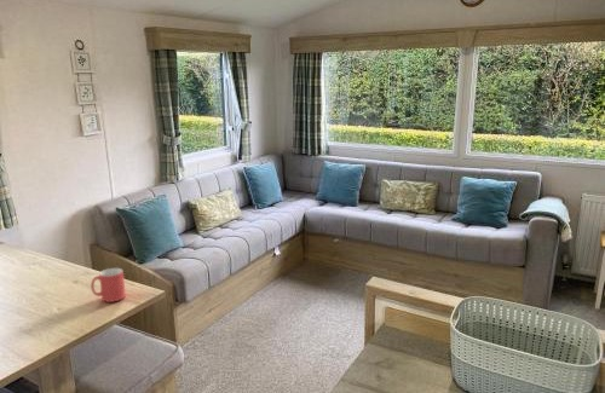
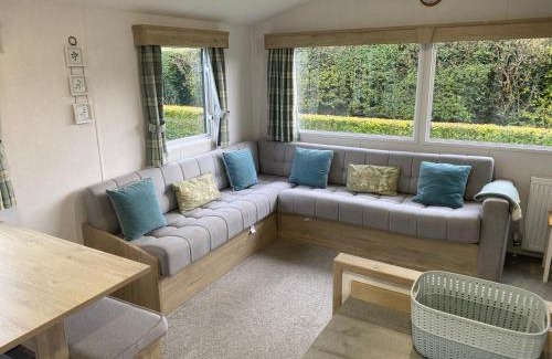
- mug (108, 285)
